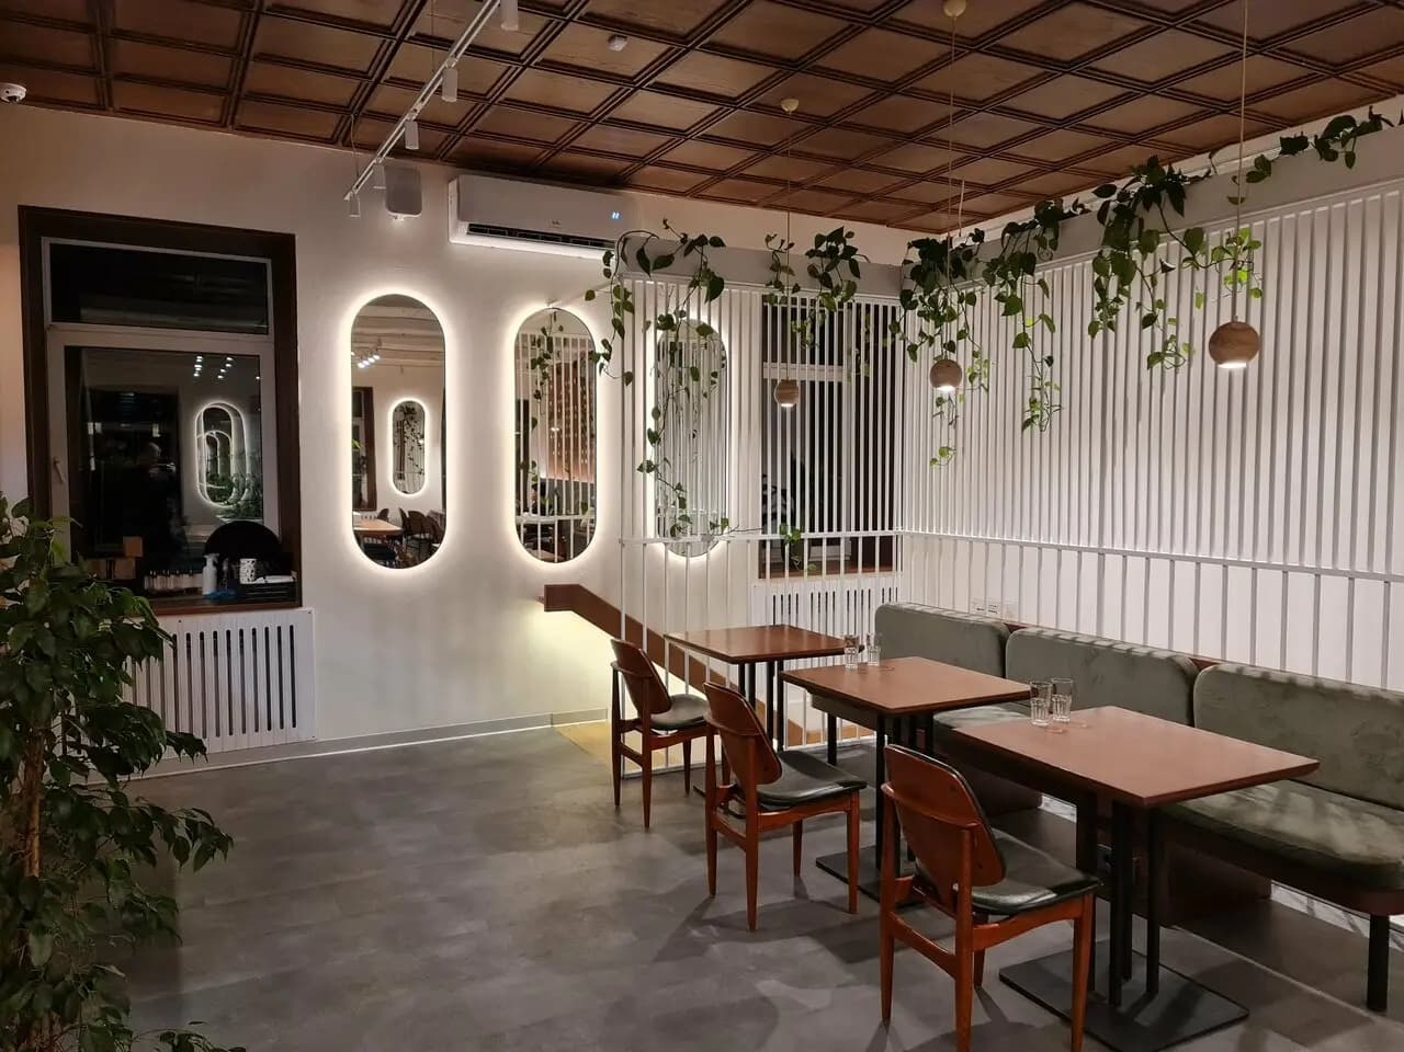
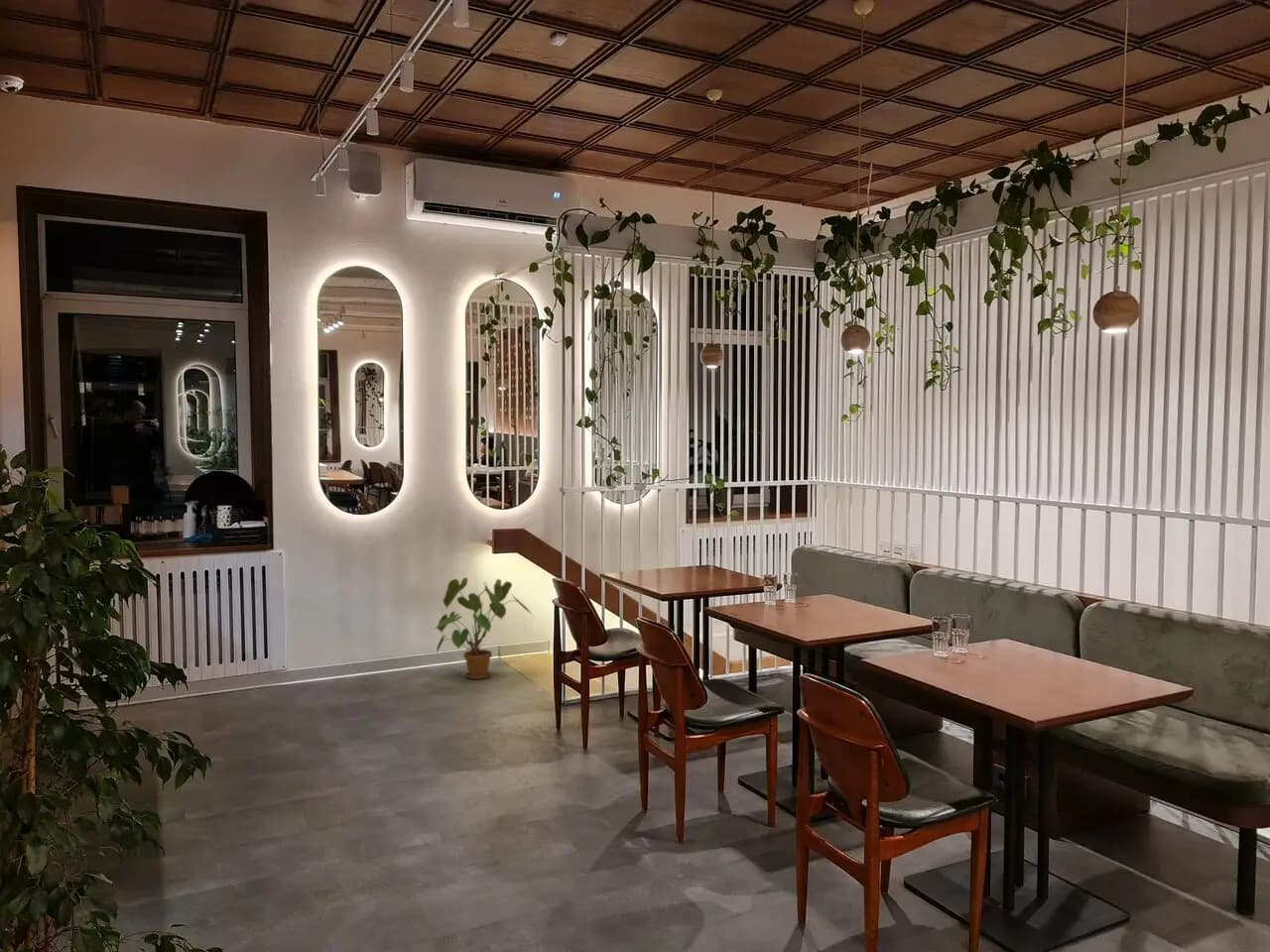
+ house plant (480, 625)
